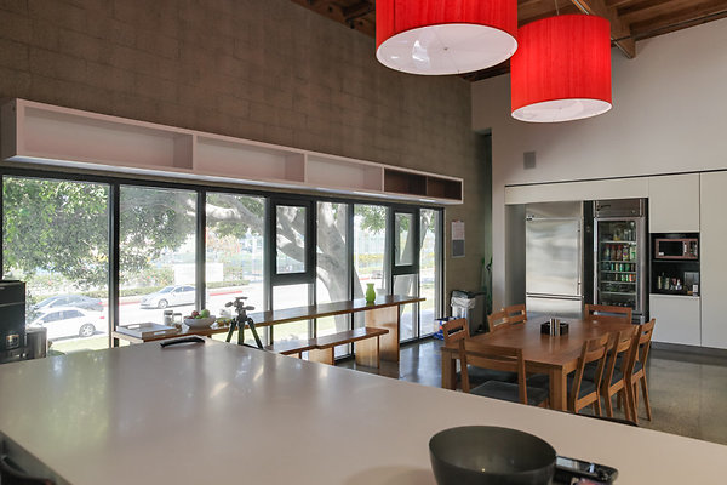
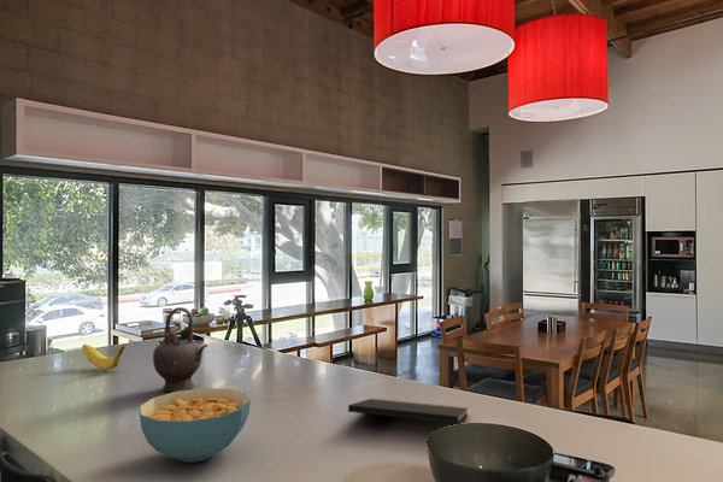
+ banana (102, 355)
+ cereal bowl (195, 429)
+ notepad (410, 410)
+ teapot (182, 348)
